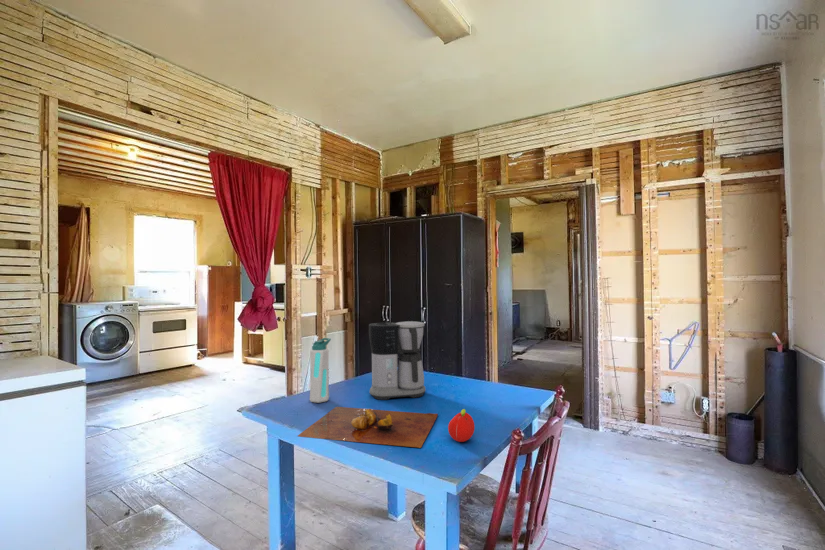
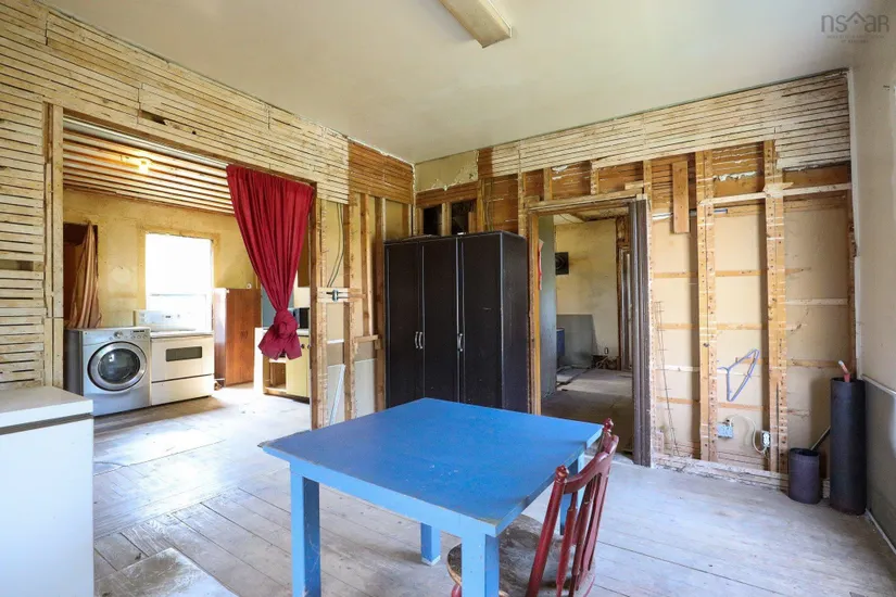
- fruit (461, 425)
- water bottle (320, 369)
- coffee maker (399, 359)
- cutting board (372, 416)
